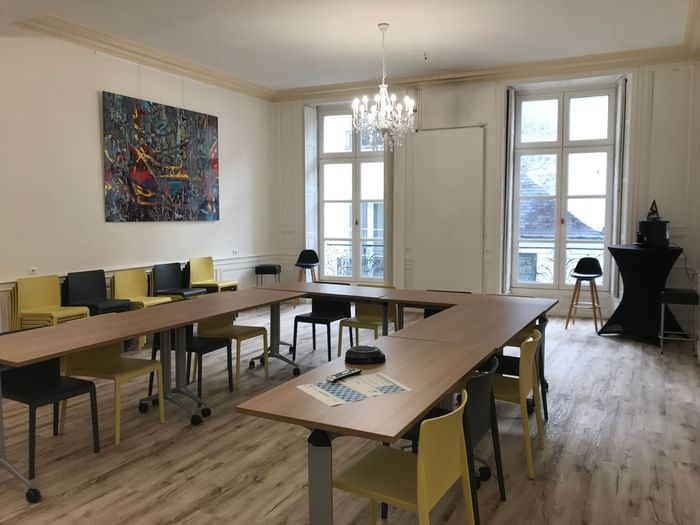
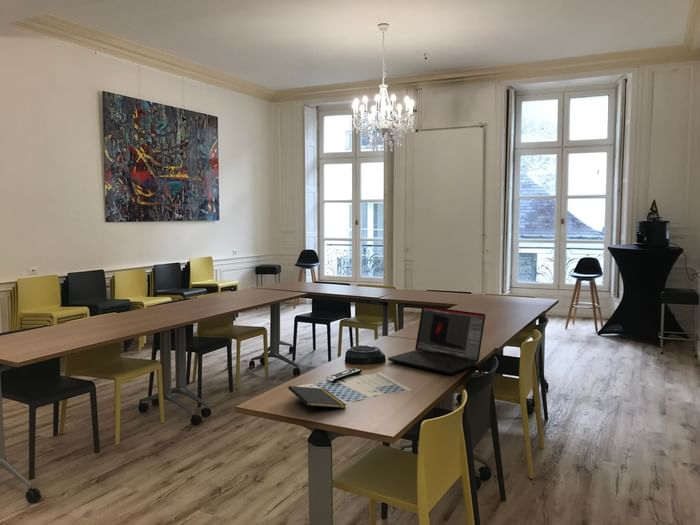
+ laptop (435, 337)
+ notepad (316, 396)
